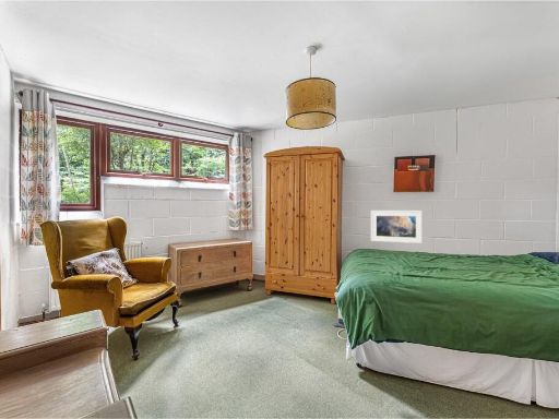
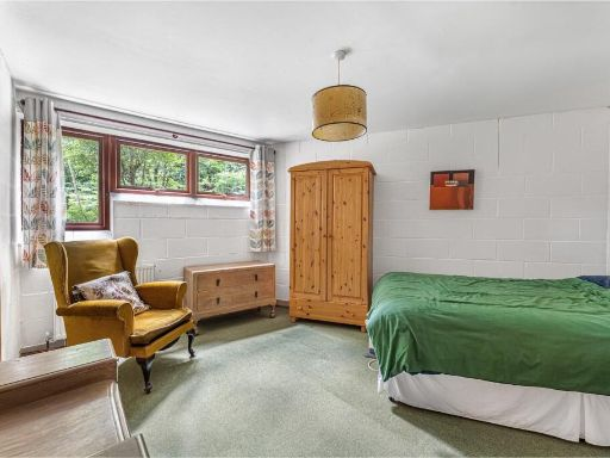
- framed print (395, 226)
